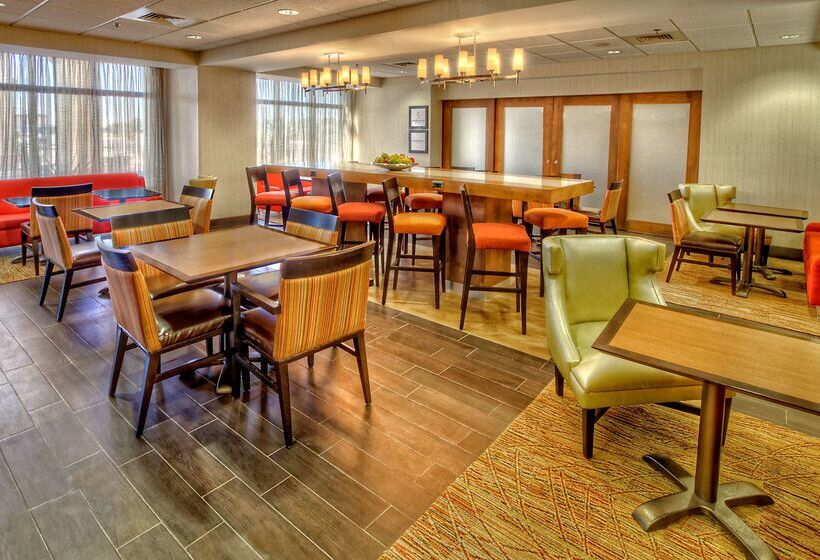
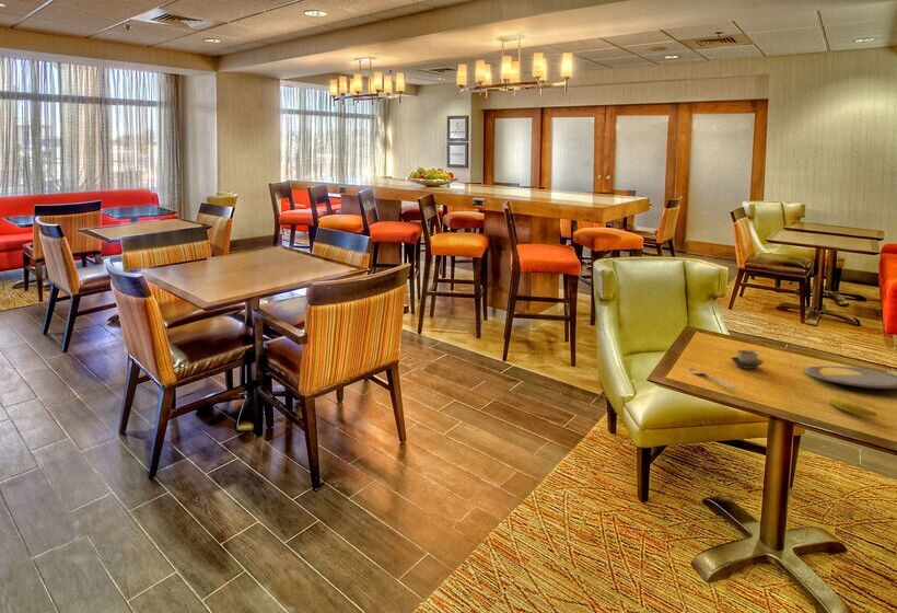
+ cup (747, 359)
+ spoon (711, 377)
+ banana (849, 404)
+ plate (853, 377)
